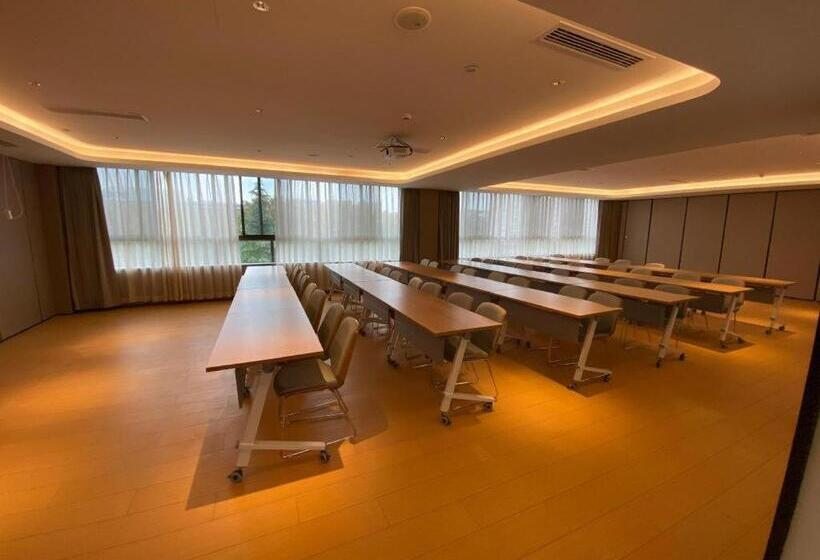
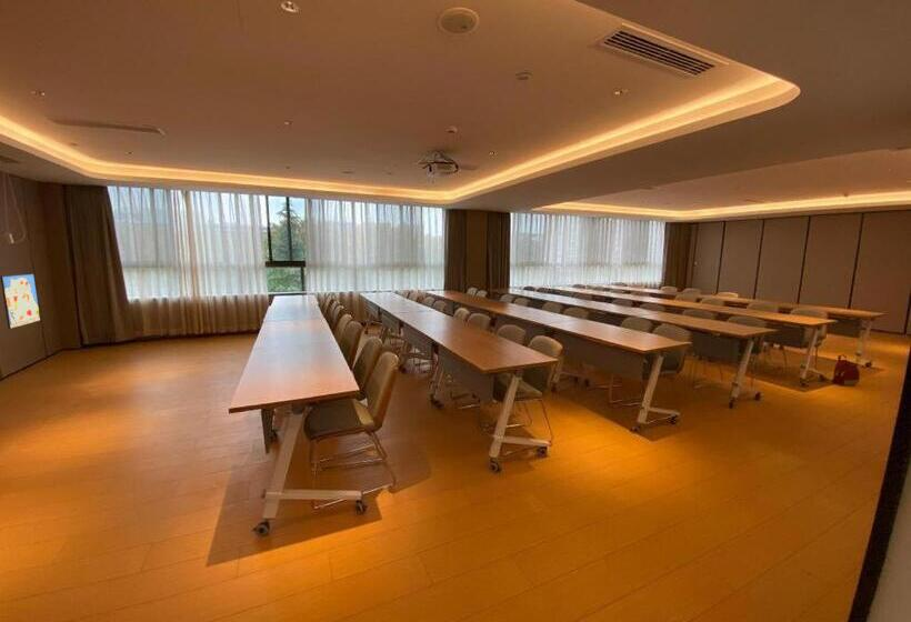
+ wall art (21, 300)
+ backpack (845, 370)
